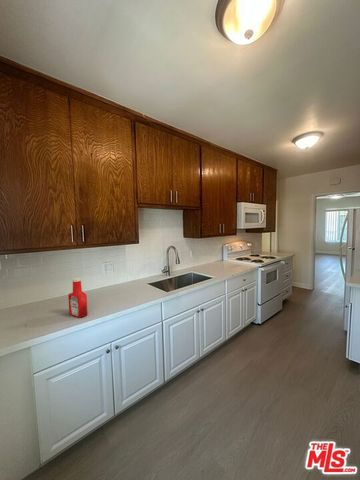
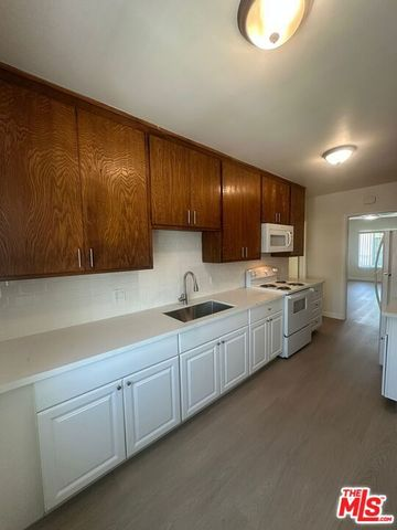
- soap bottle (77, 296)
